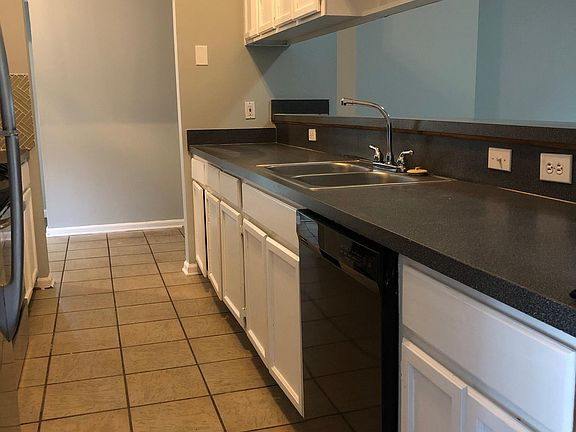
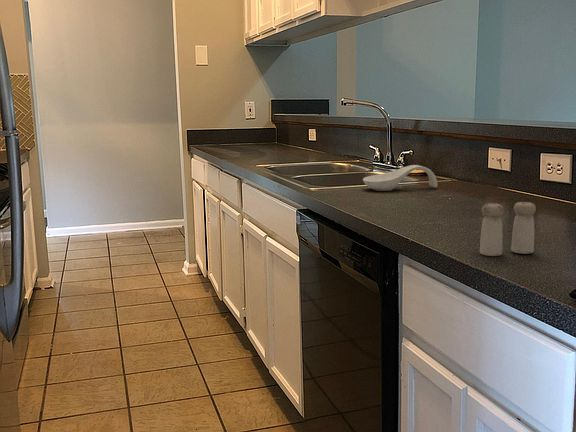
+ spoon rest (399, 177)
+ salt and pepper shaker (502, 227)
